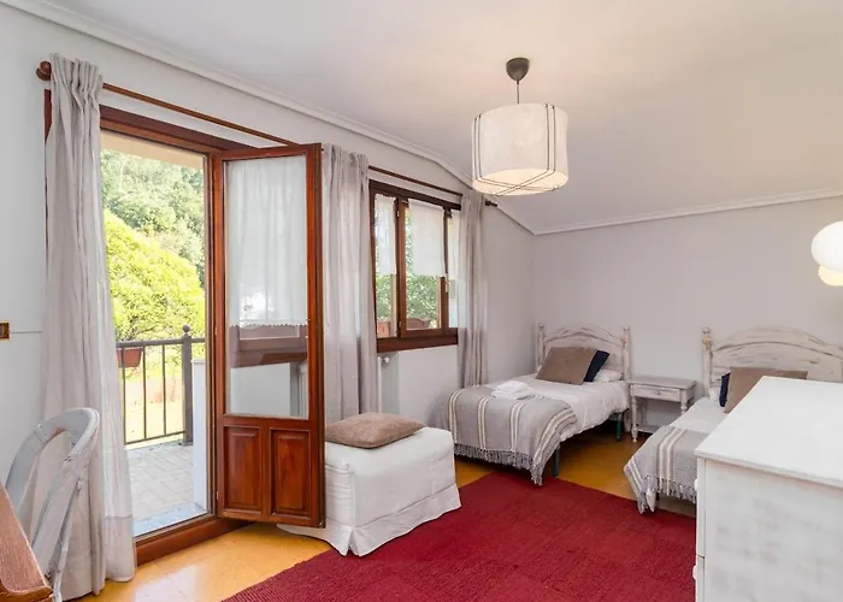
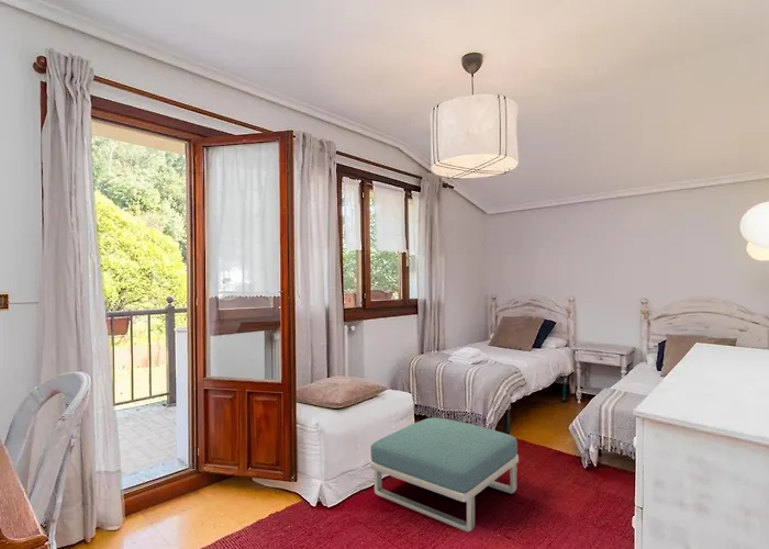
+ footstool (445, 462)
